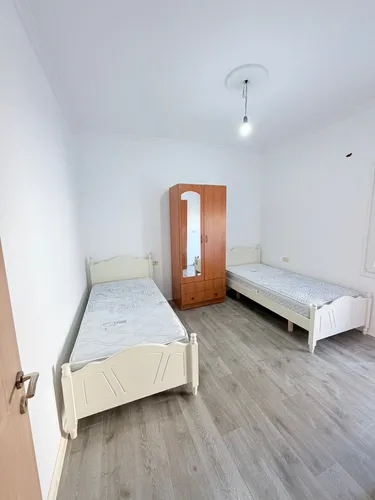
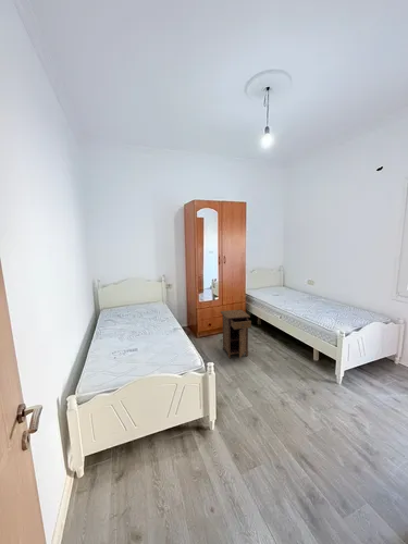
+ nightstand (236, 335)
